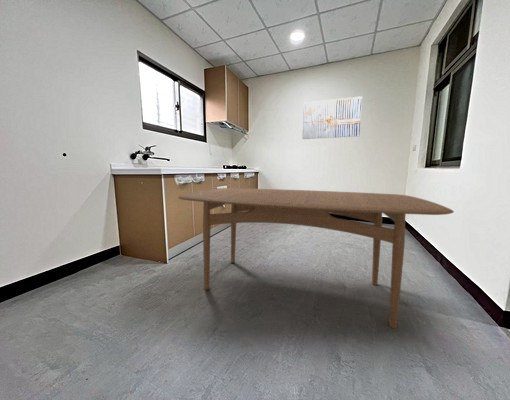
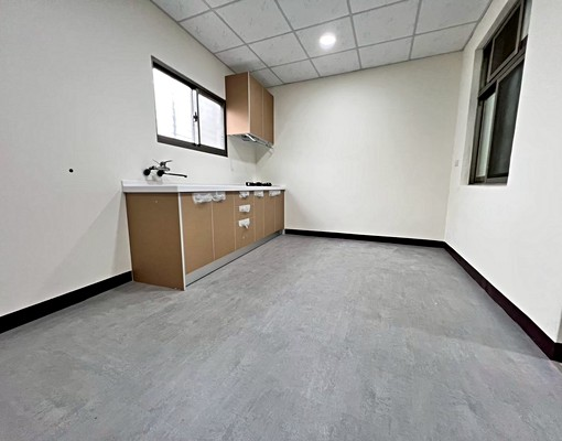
- wall art (330, 119)
- dining table (293, 224)
